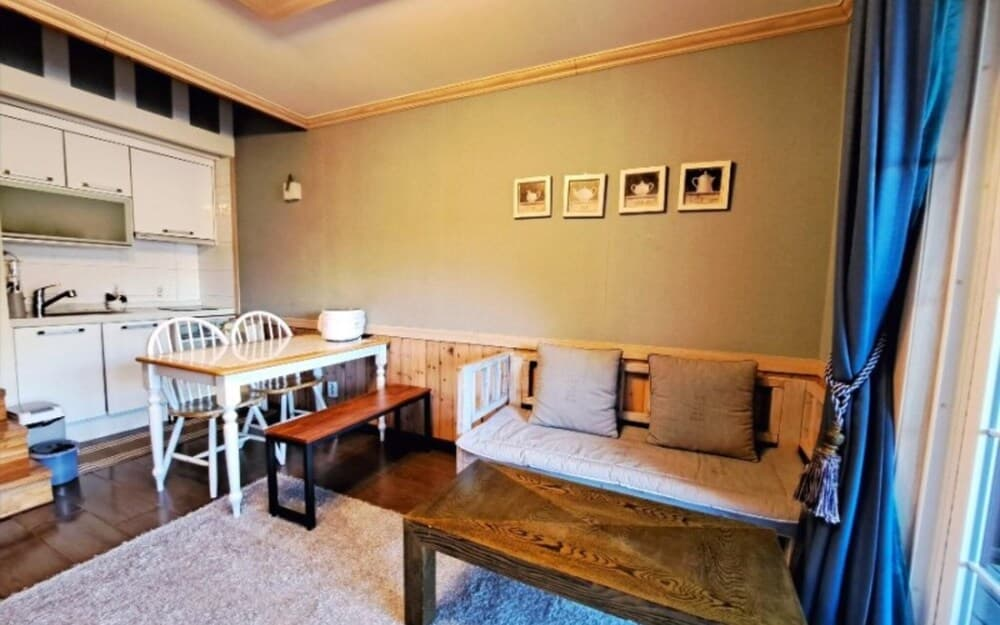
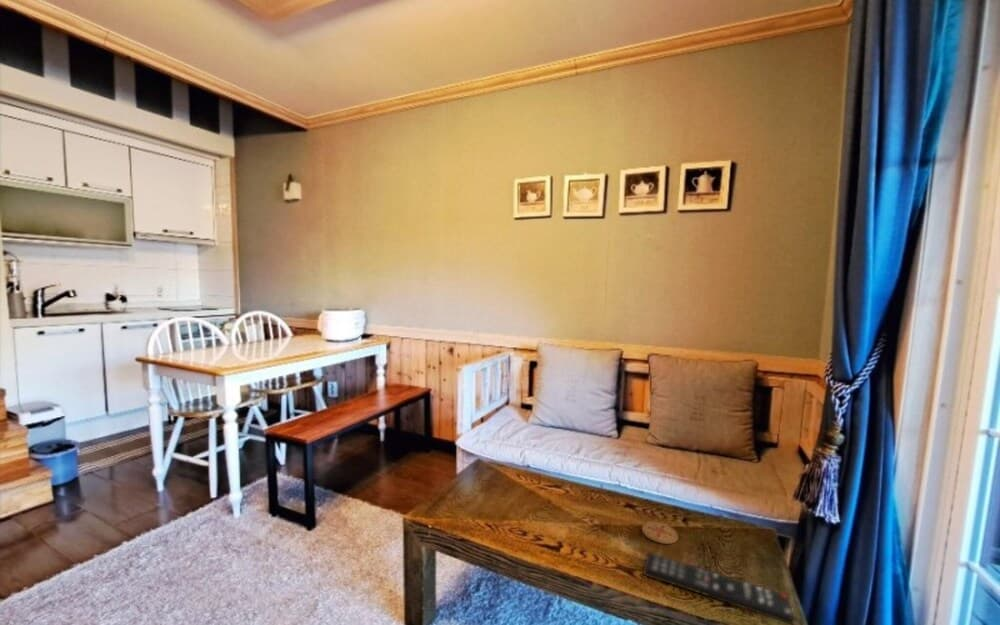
+ remote control (713, 584)
+ coaster (659, 532)
